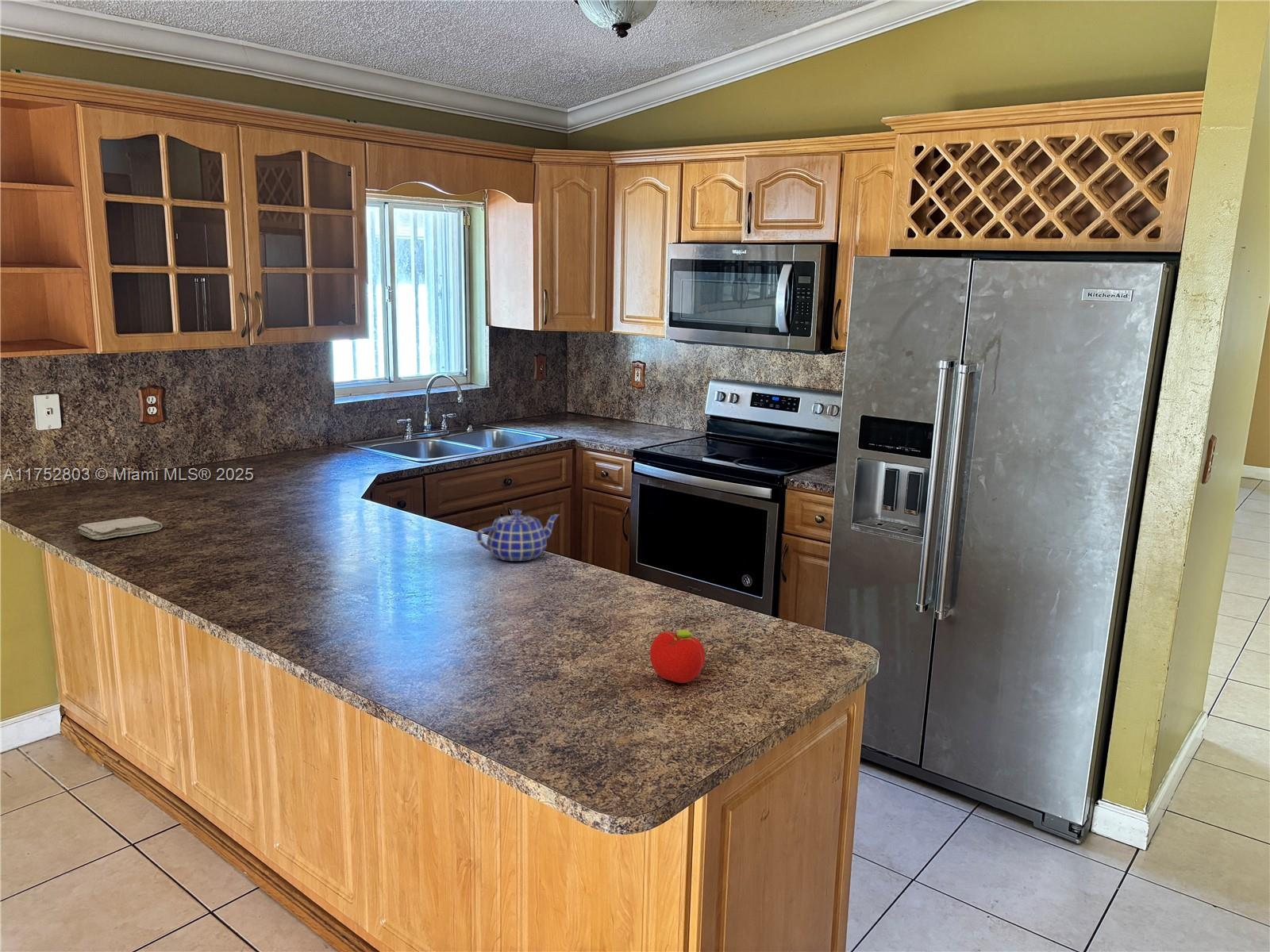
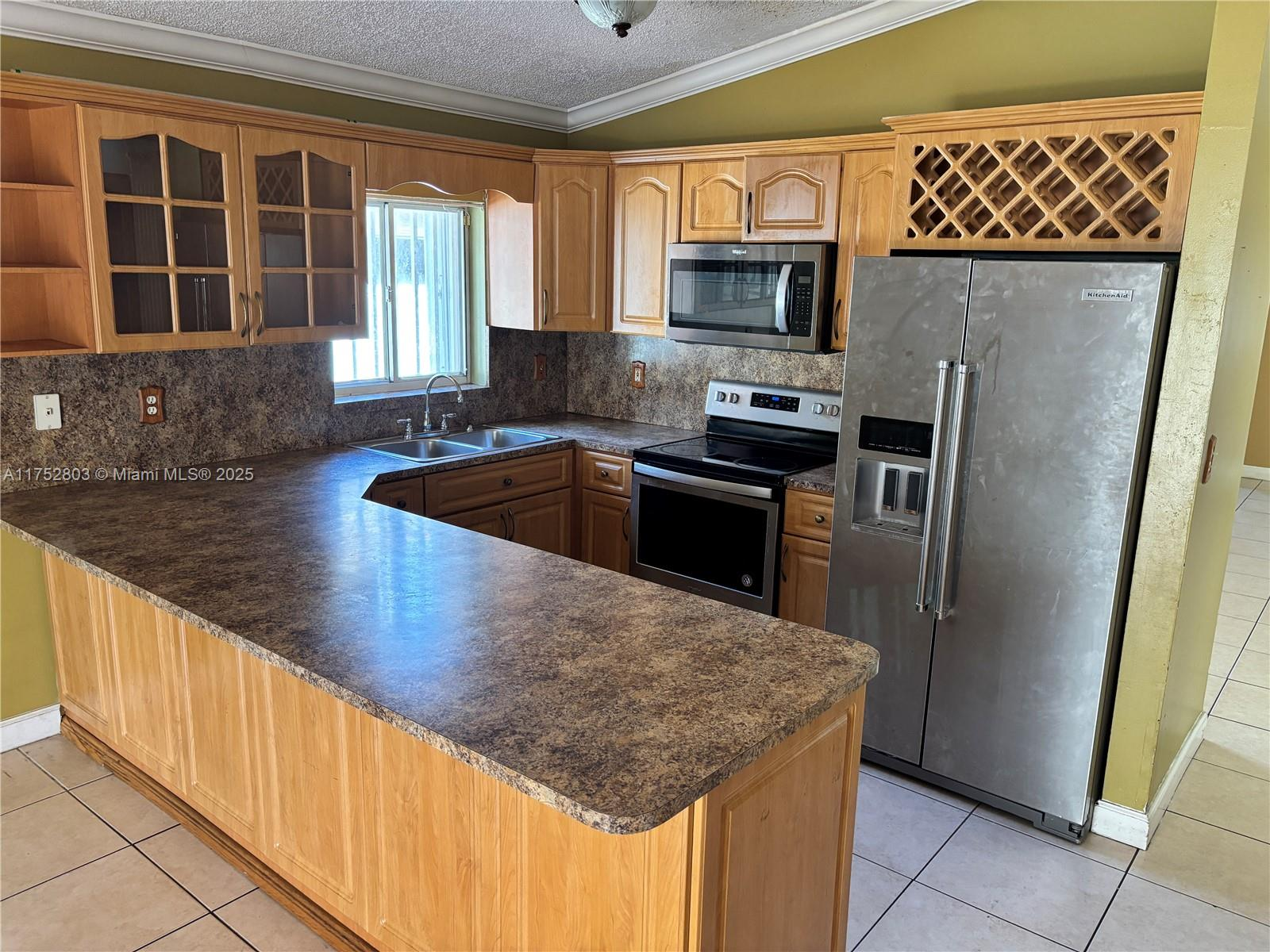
- teapot (519, 532)
- washcloth (119, 527)
- fruit (677, 654)
